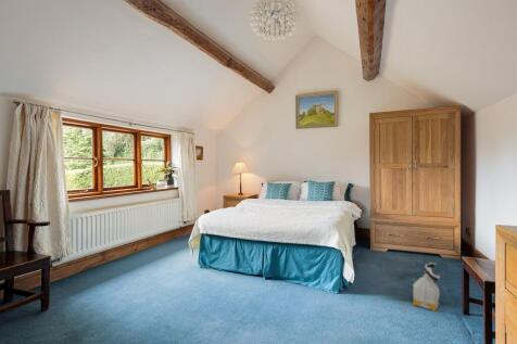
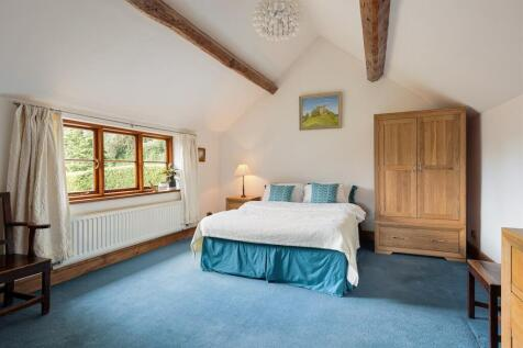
- bag (427, 283)
